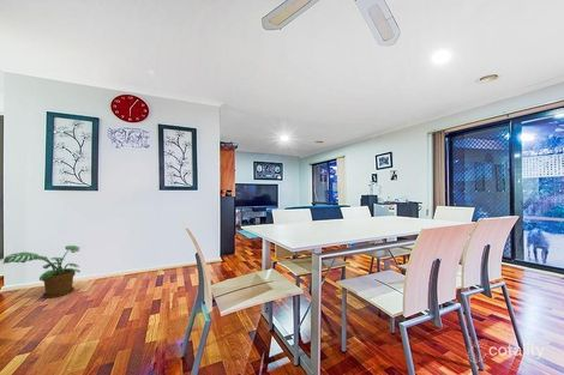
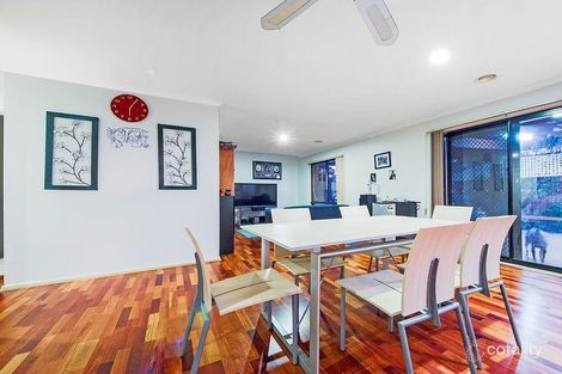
- potted plant (49, 271)
